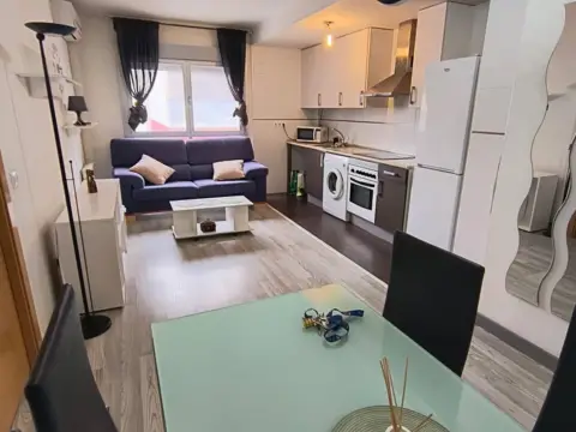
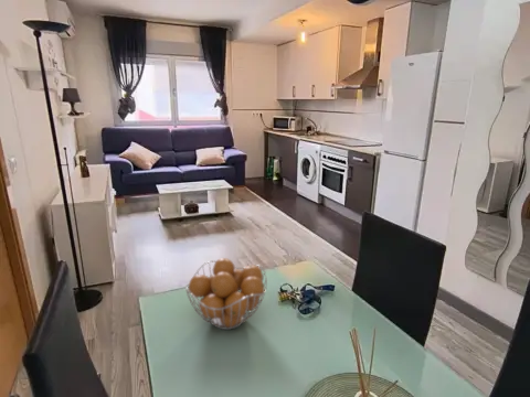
+ fruit basket (226, 293)
